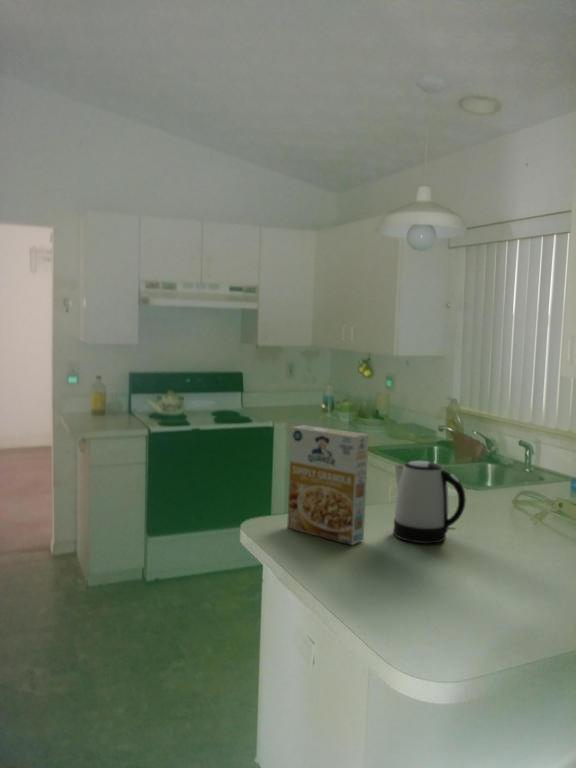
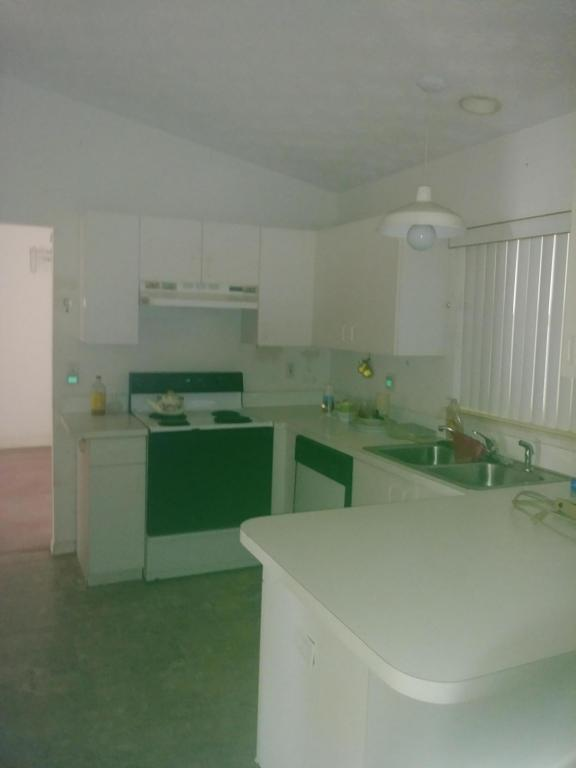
- cereal box (326, 482)
- kettle (428, 500)
